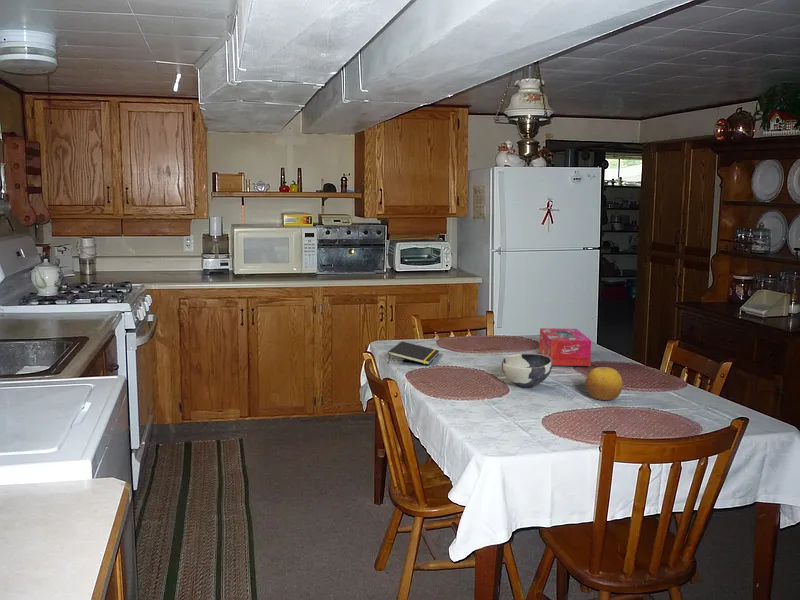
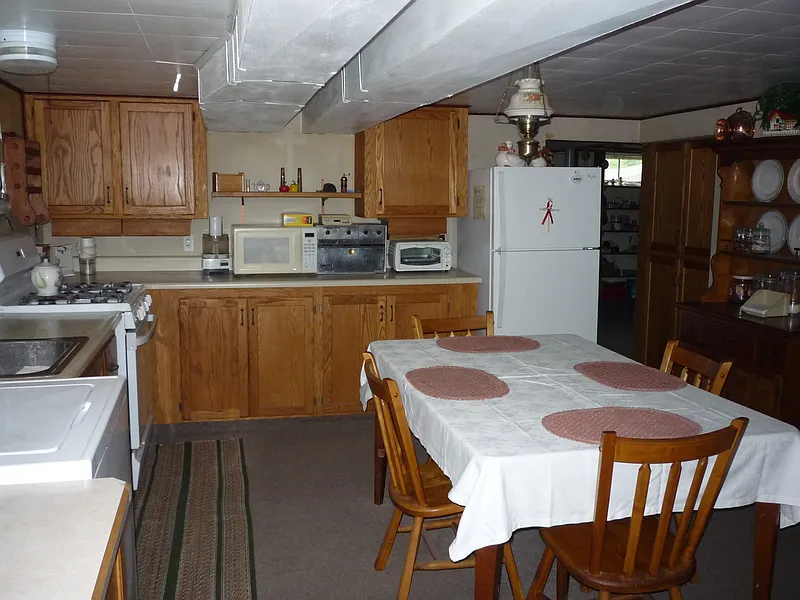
- bowl (526, 371)
- tissue box (563, 346)
- notepad (414, 352)
- fruit (604, 383)
